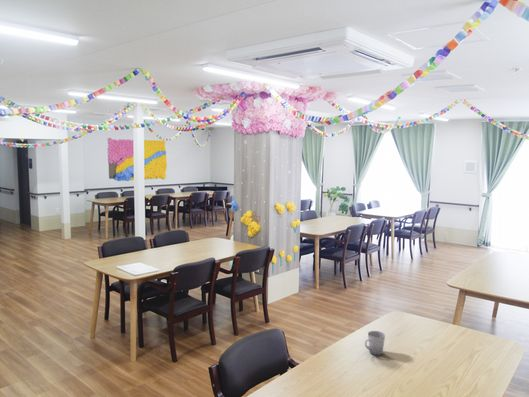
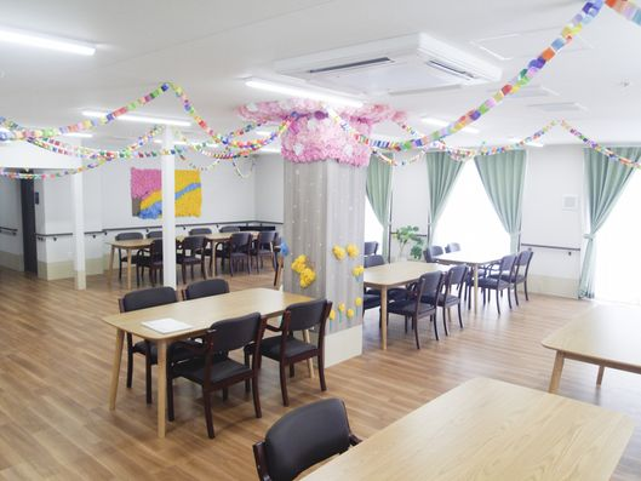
- cup (373, 343)
